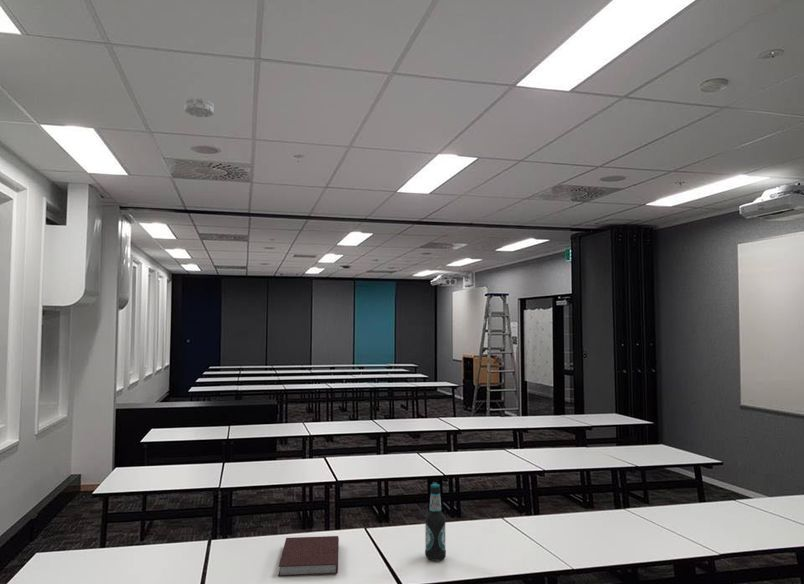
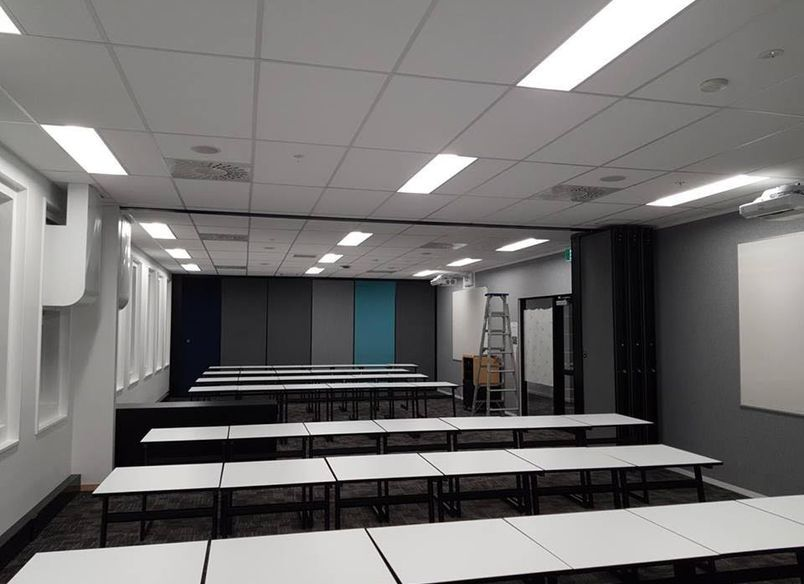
- notebook (310, 554)
- smoke detector (199, 107)
- bottle (435, 521)
